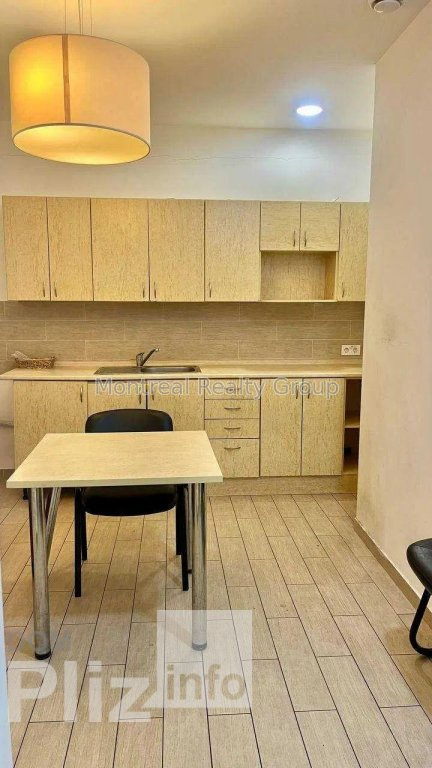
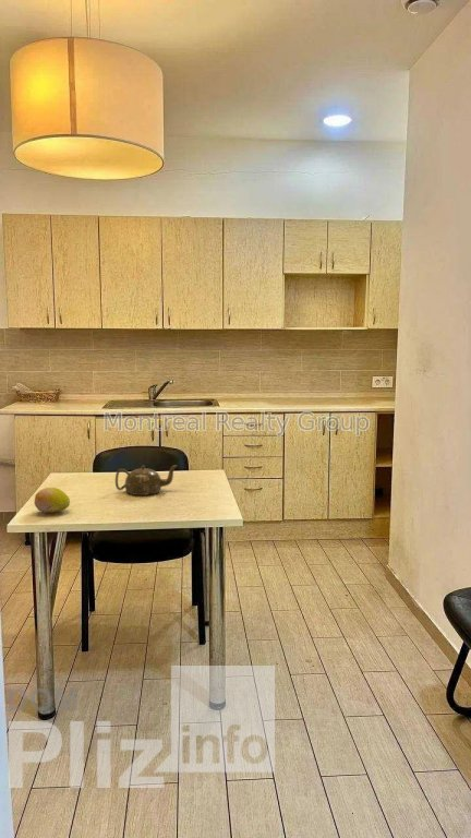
+ fruit (52, 500)
+ teapot (146, 478)
